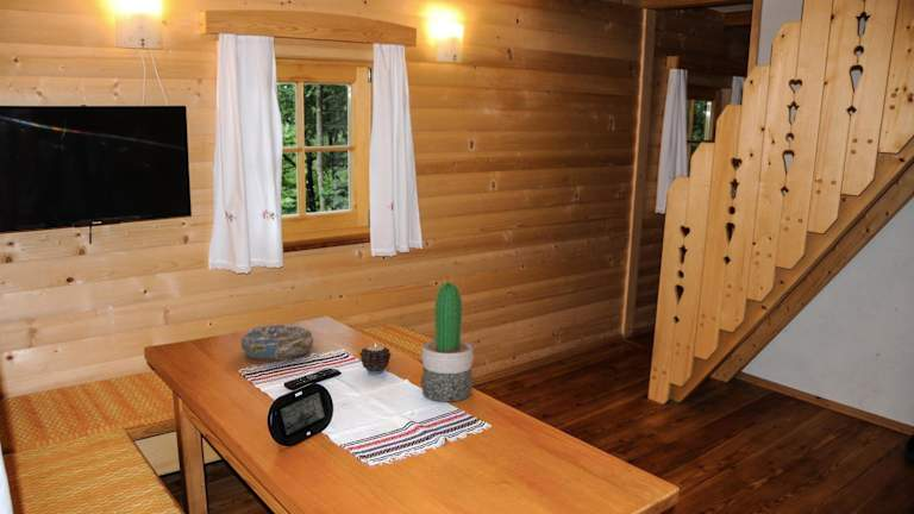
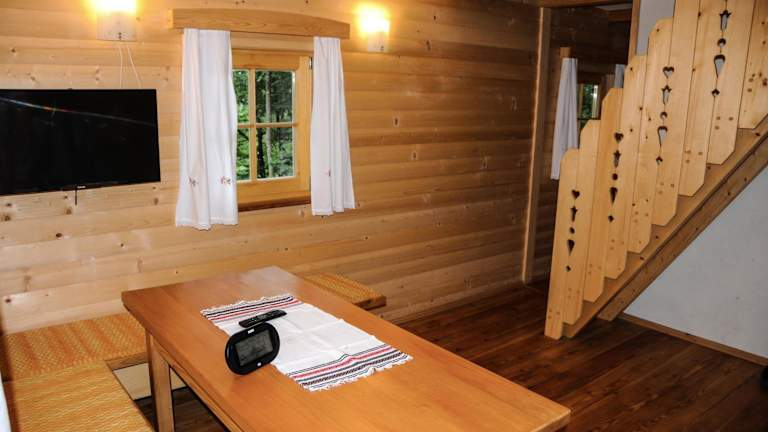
- candle (375, 357)
- potted cactus (447, 336)
- decorative bowl (277, 341)
